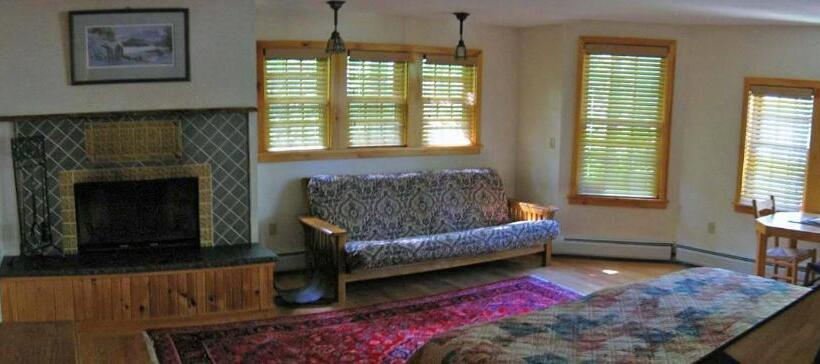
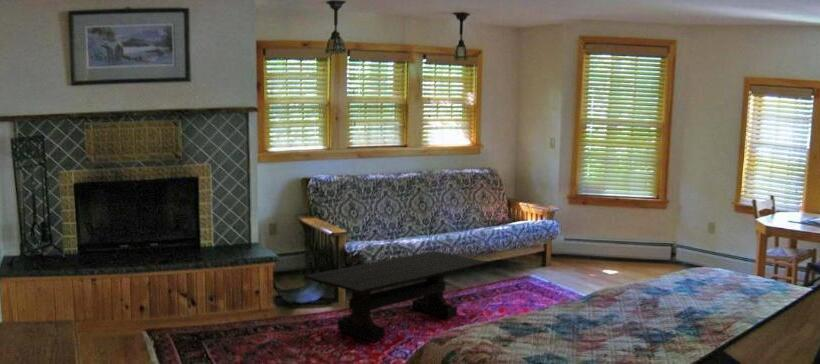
+ coffee table (400, 295)
